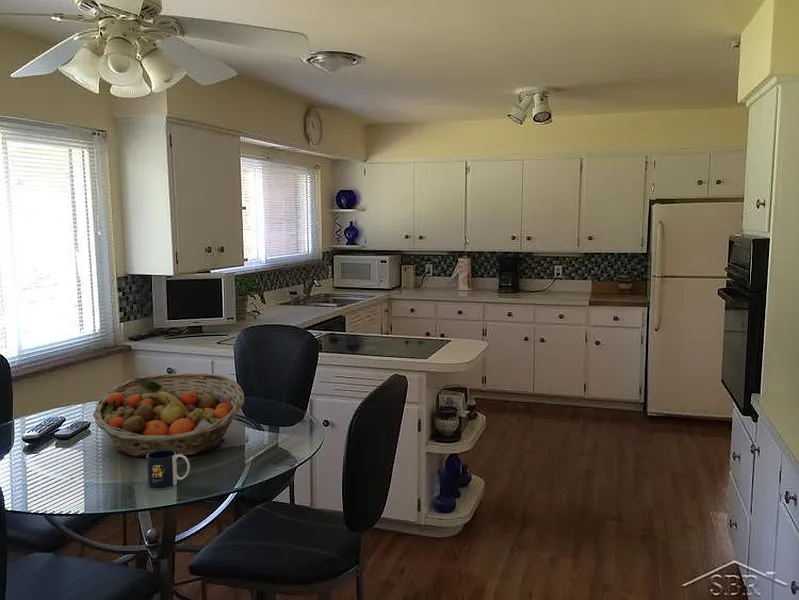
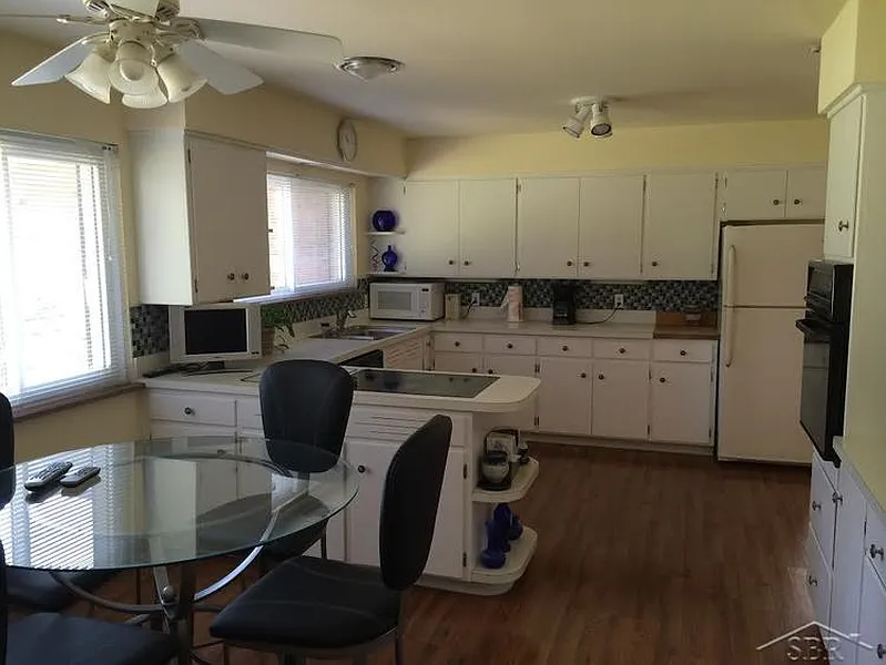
- fruit basket (171, 413)
- mug (168, 468)
